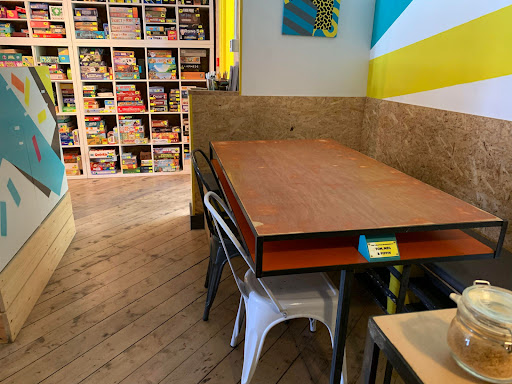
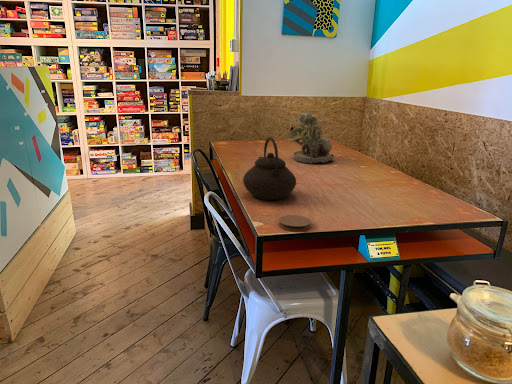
+ succulent plant (312, 136)
+ coaster (294, 222)
+ teapot (268, 165)
